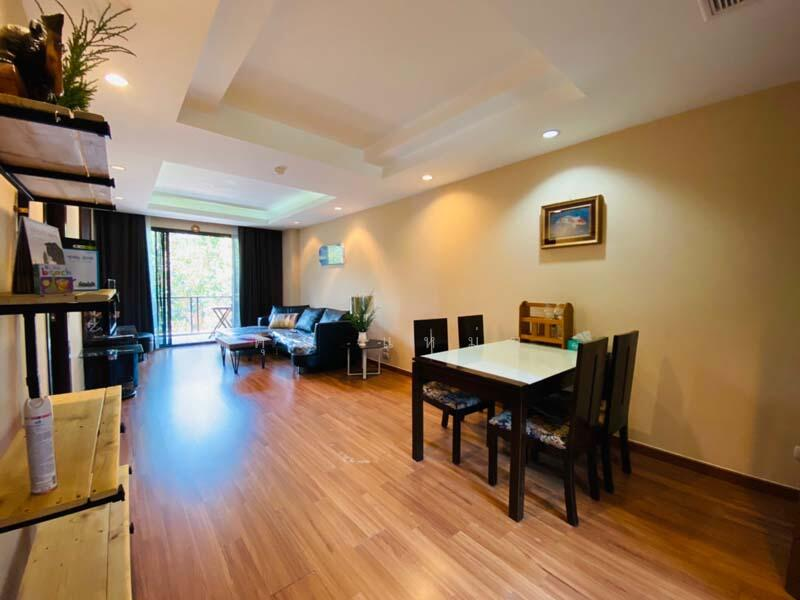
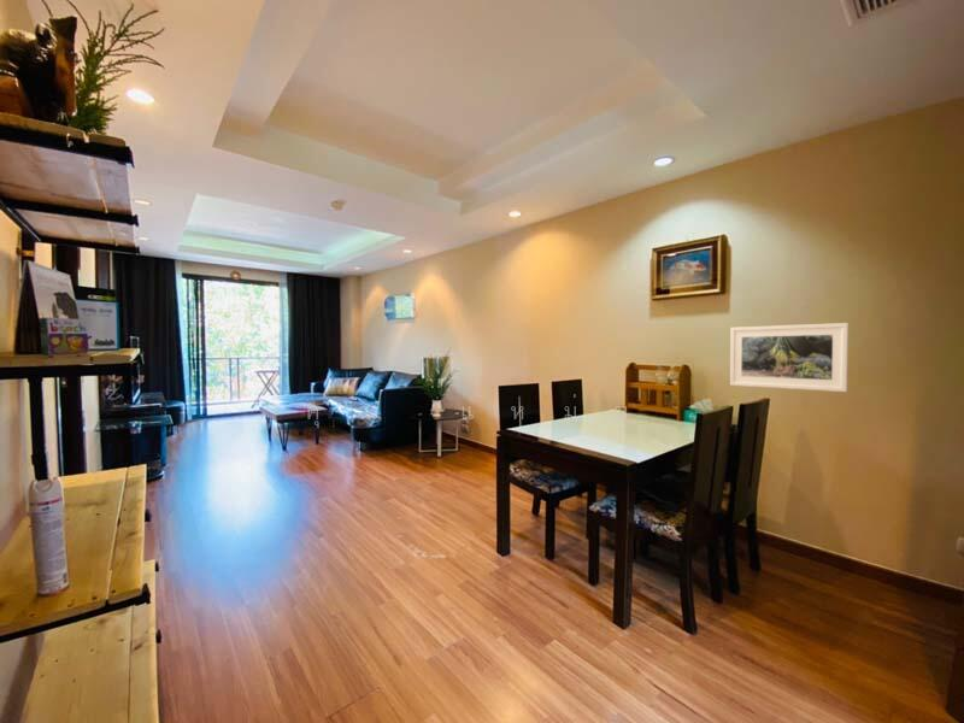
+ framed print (783, 357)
